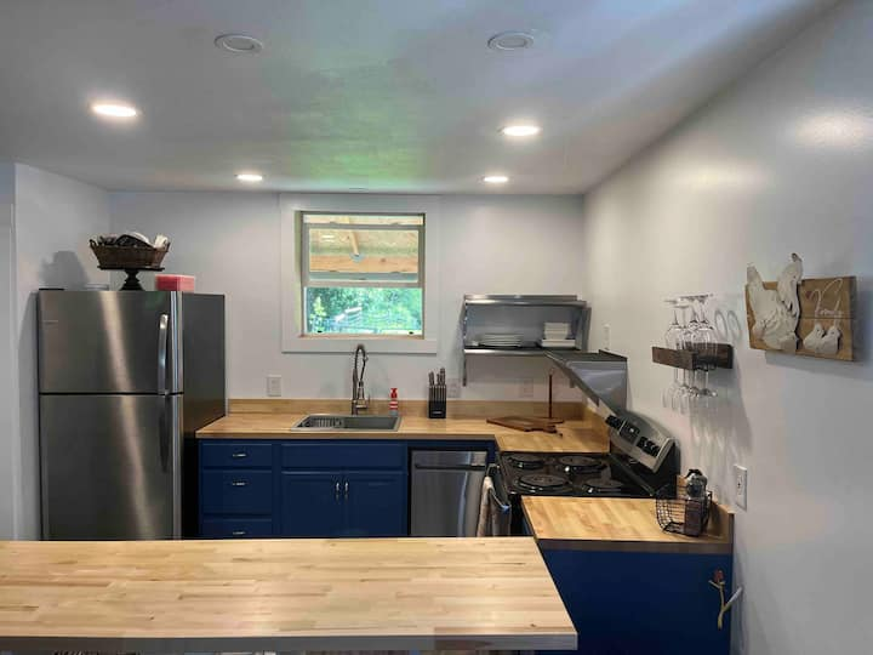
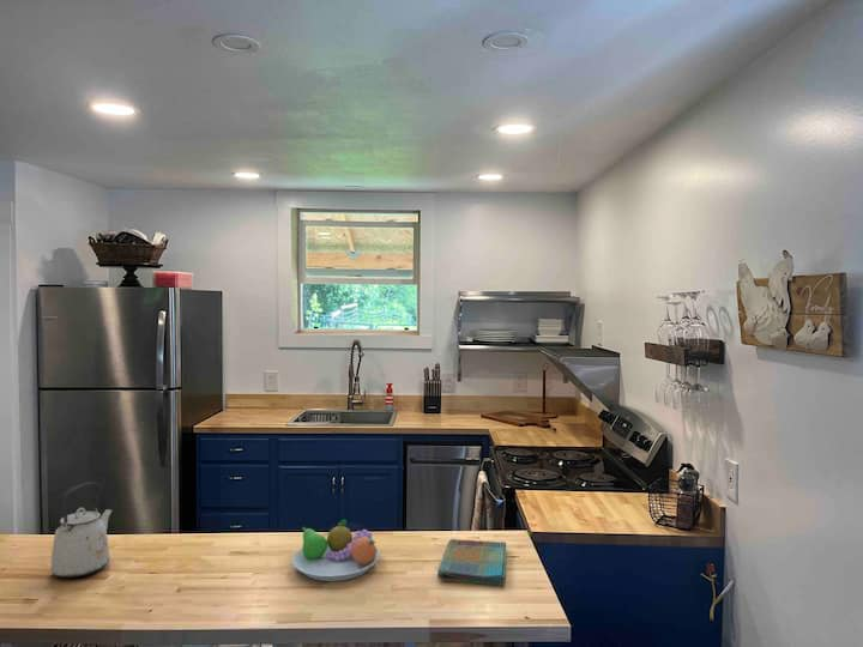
+ dish towel (473, 558)
+ fruit bowl (334, 546)
+ kettle (87, 524)
